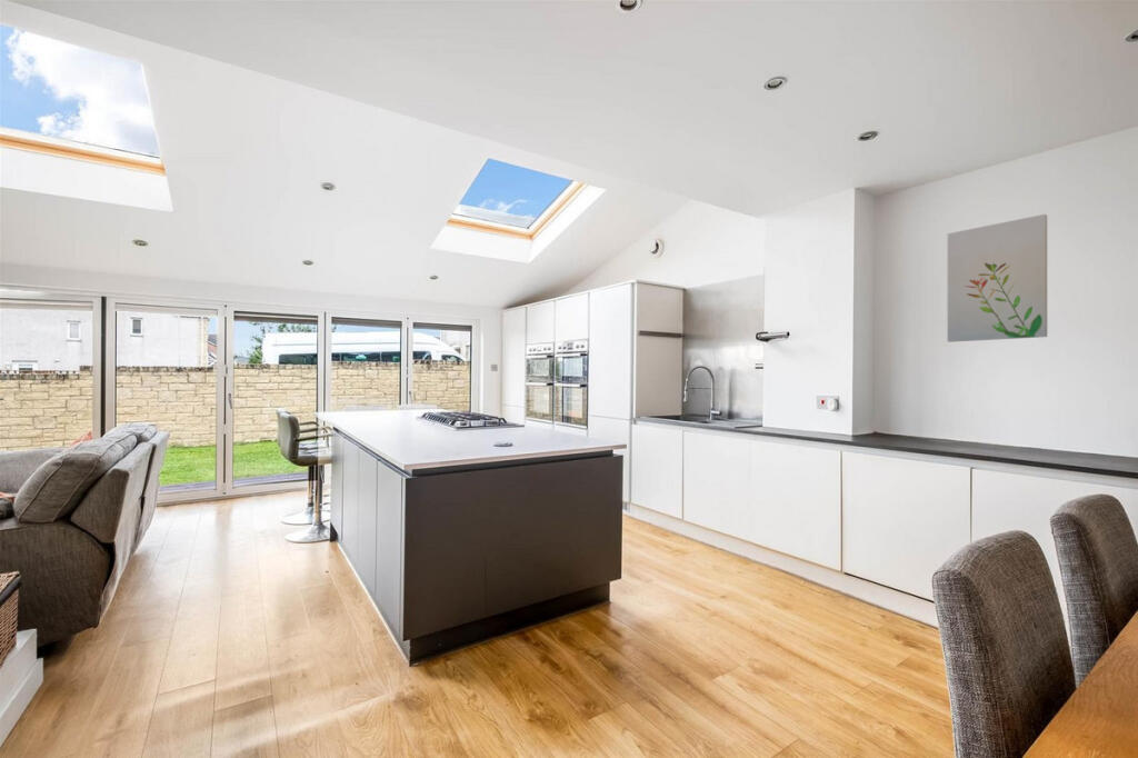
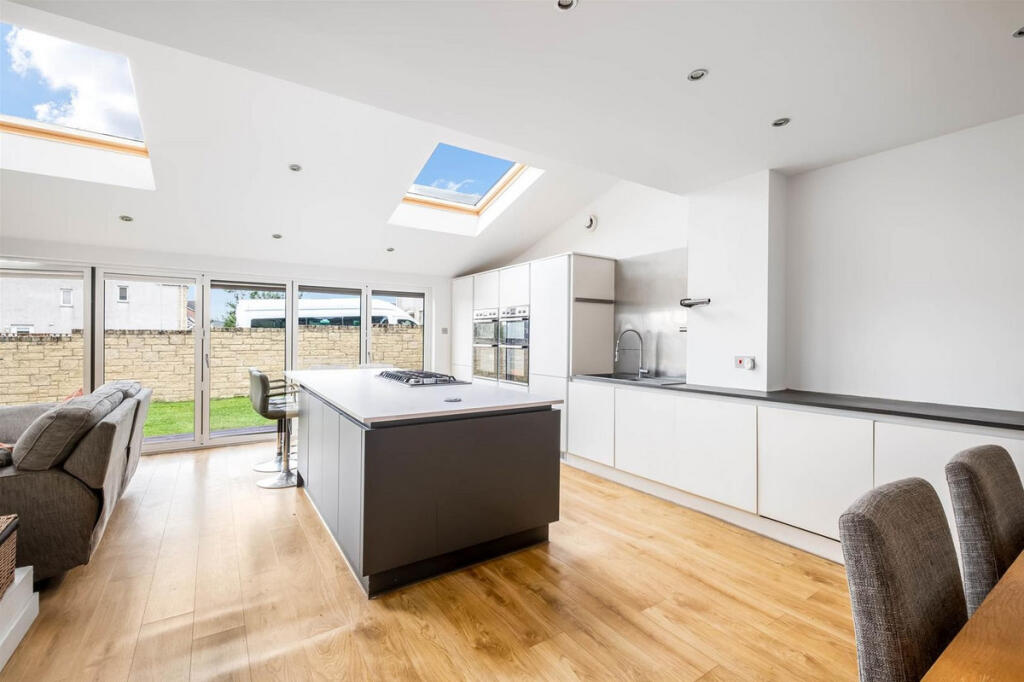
- wall art (994, 281)
